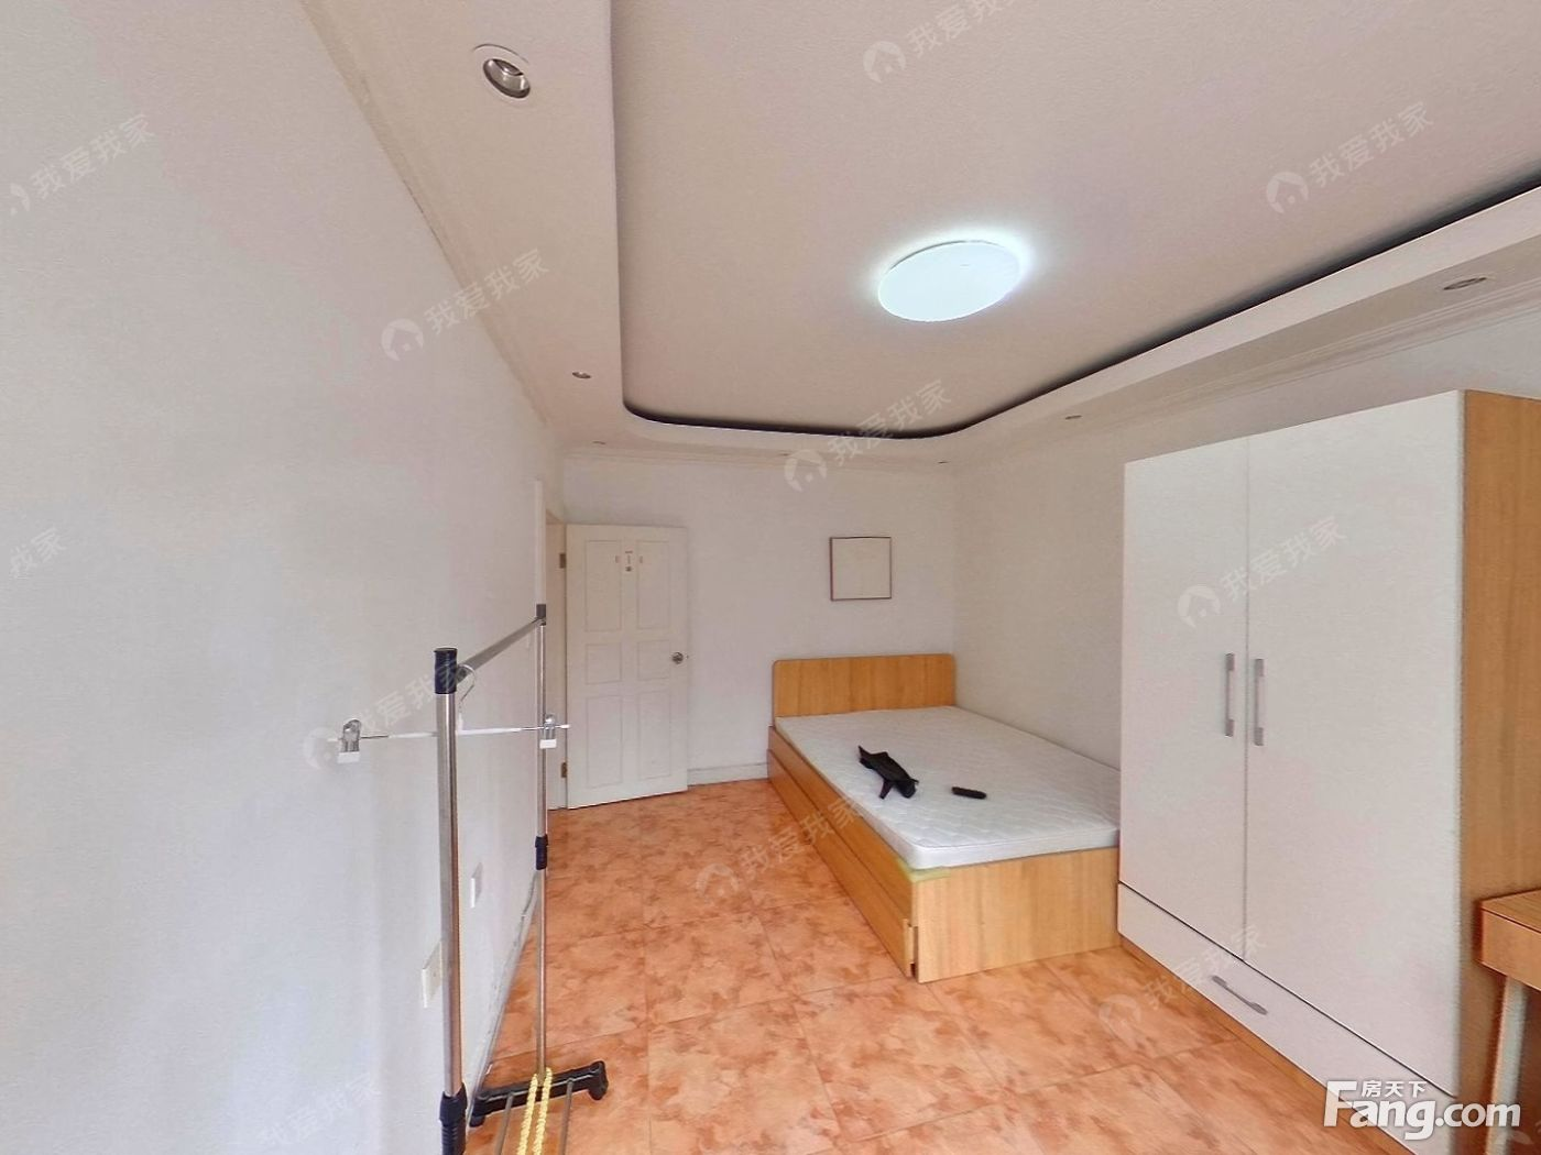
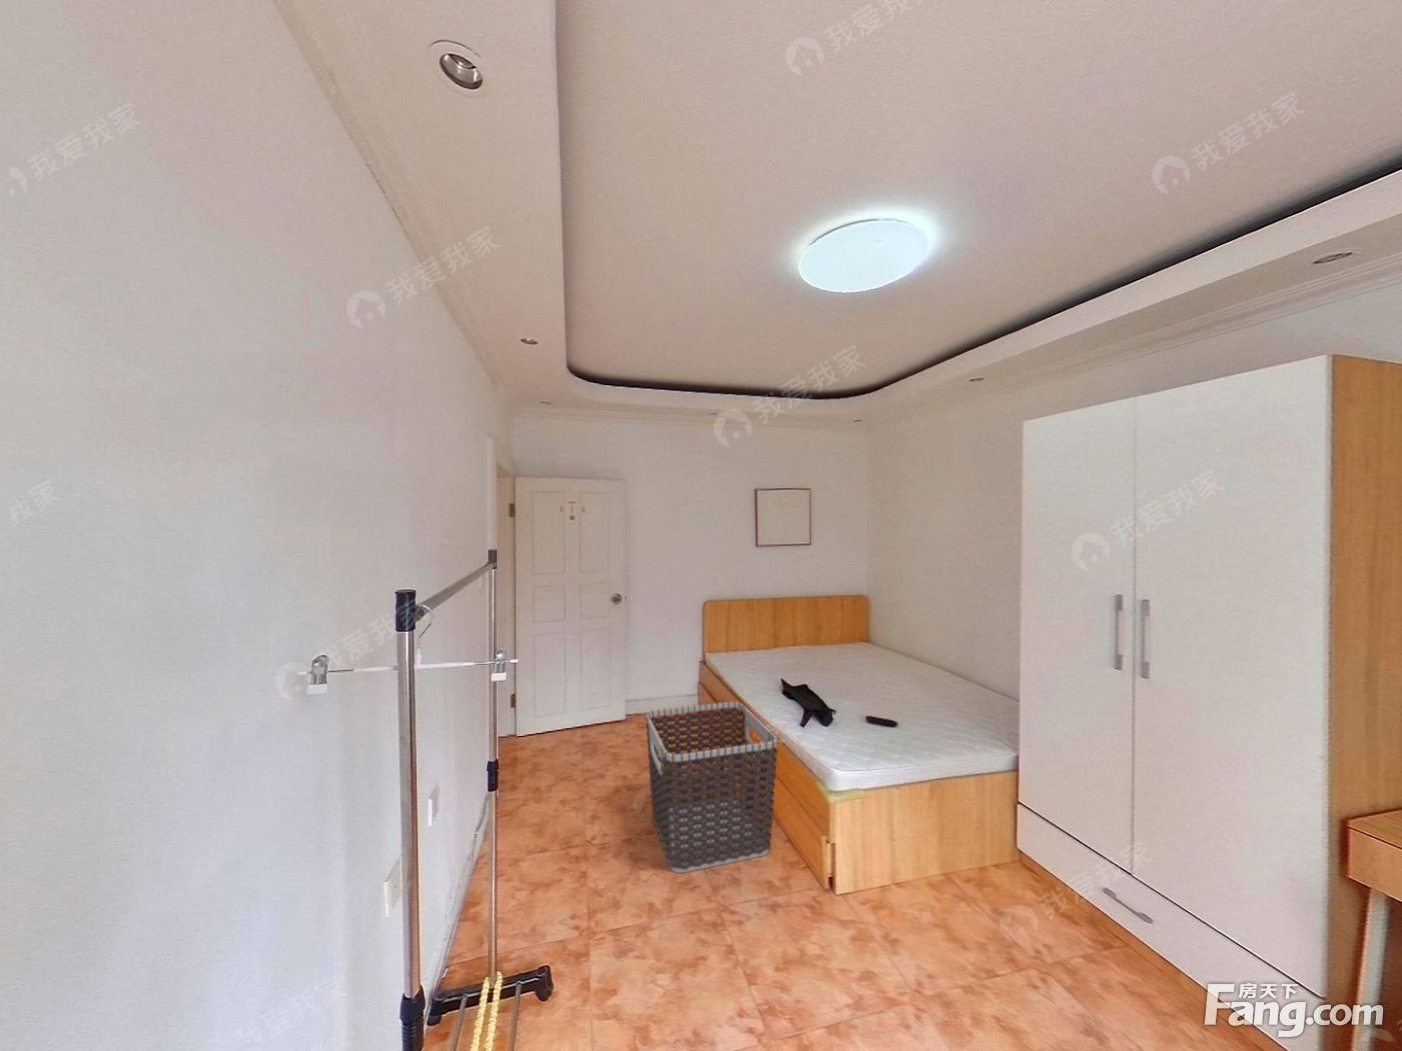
+ clothes hamper (707, 778)
